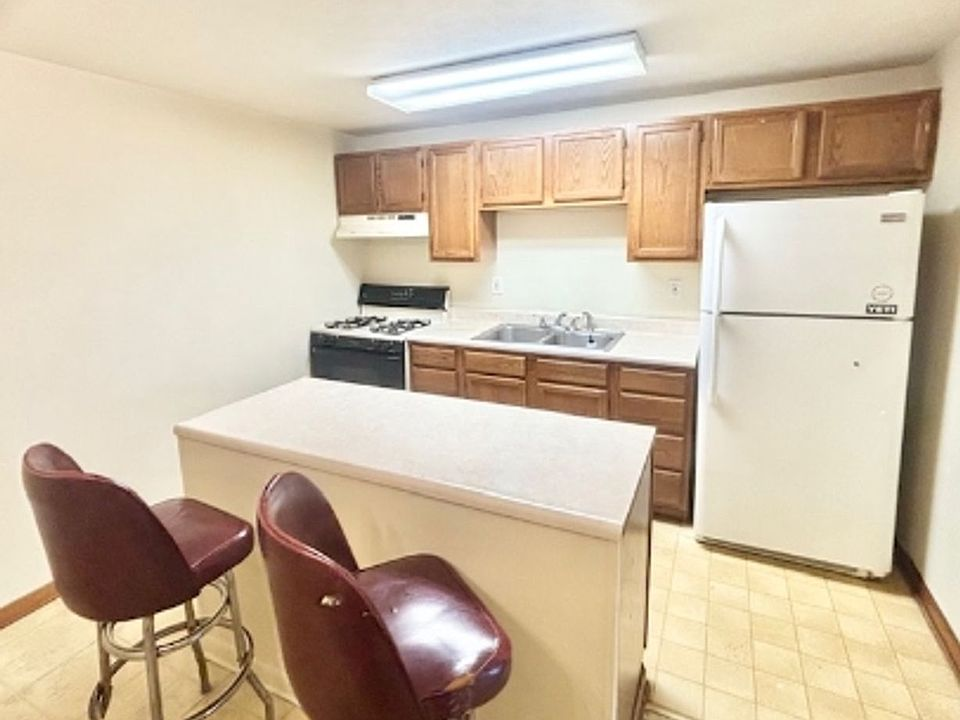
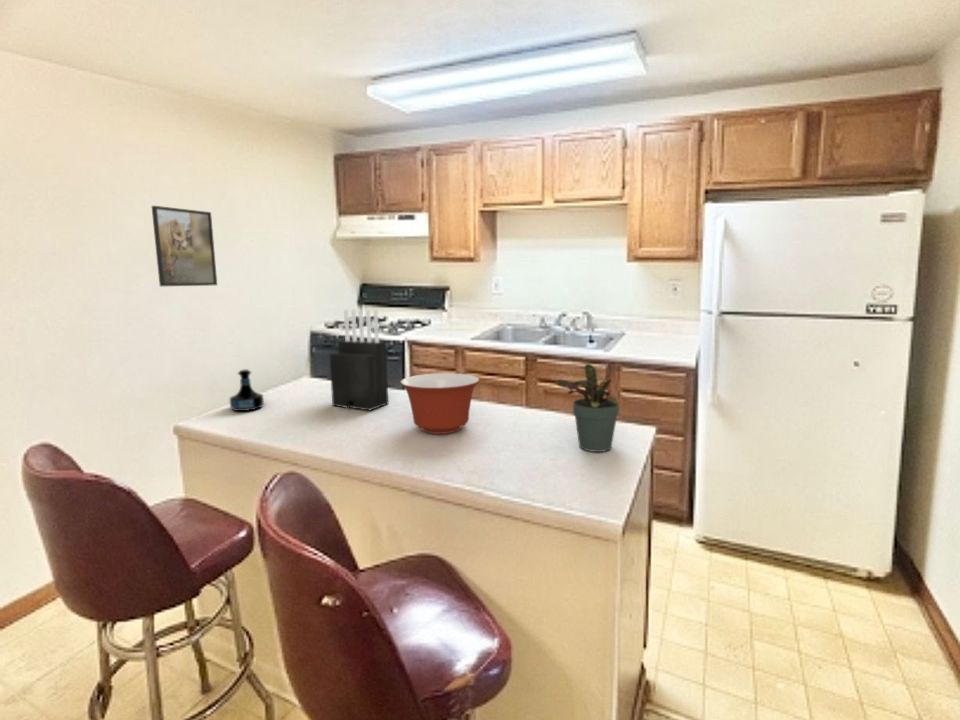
+ mixing bowl (440, 404)
+ tequila bottle (245, 389)
+ potted plant (588, 404)
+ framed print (186, 247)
+ knife block (356, 358)
